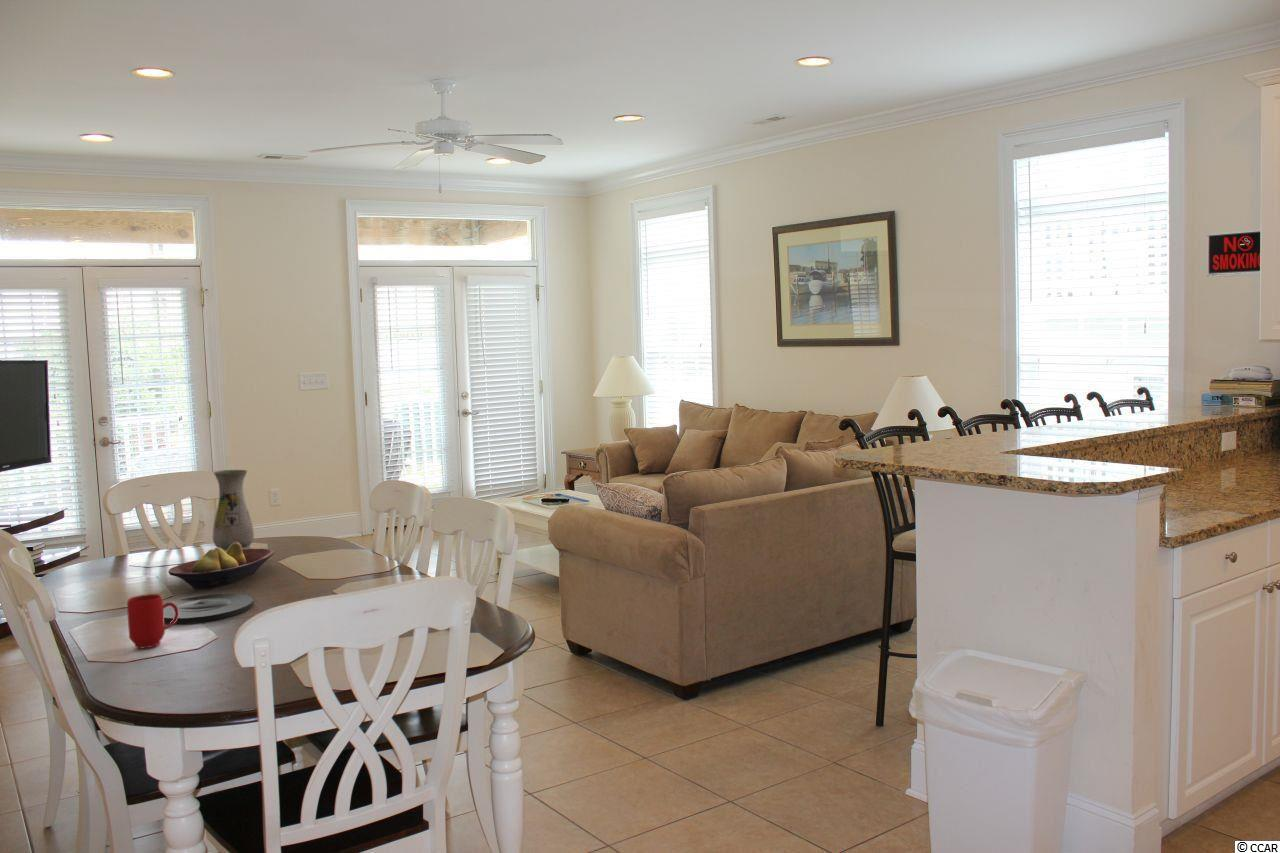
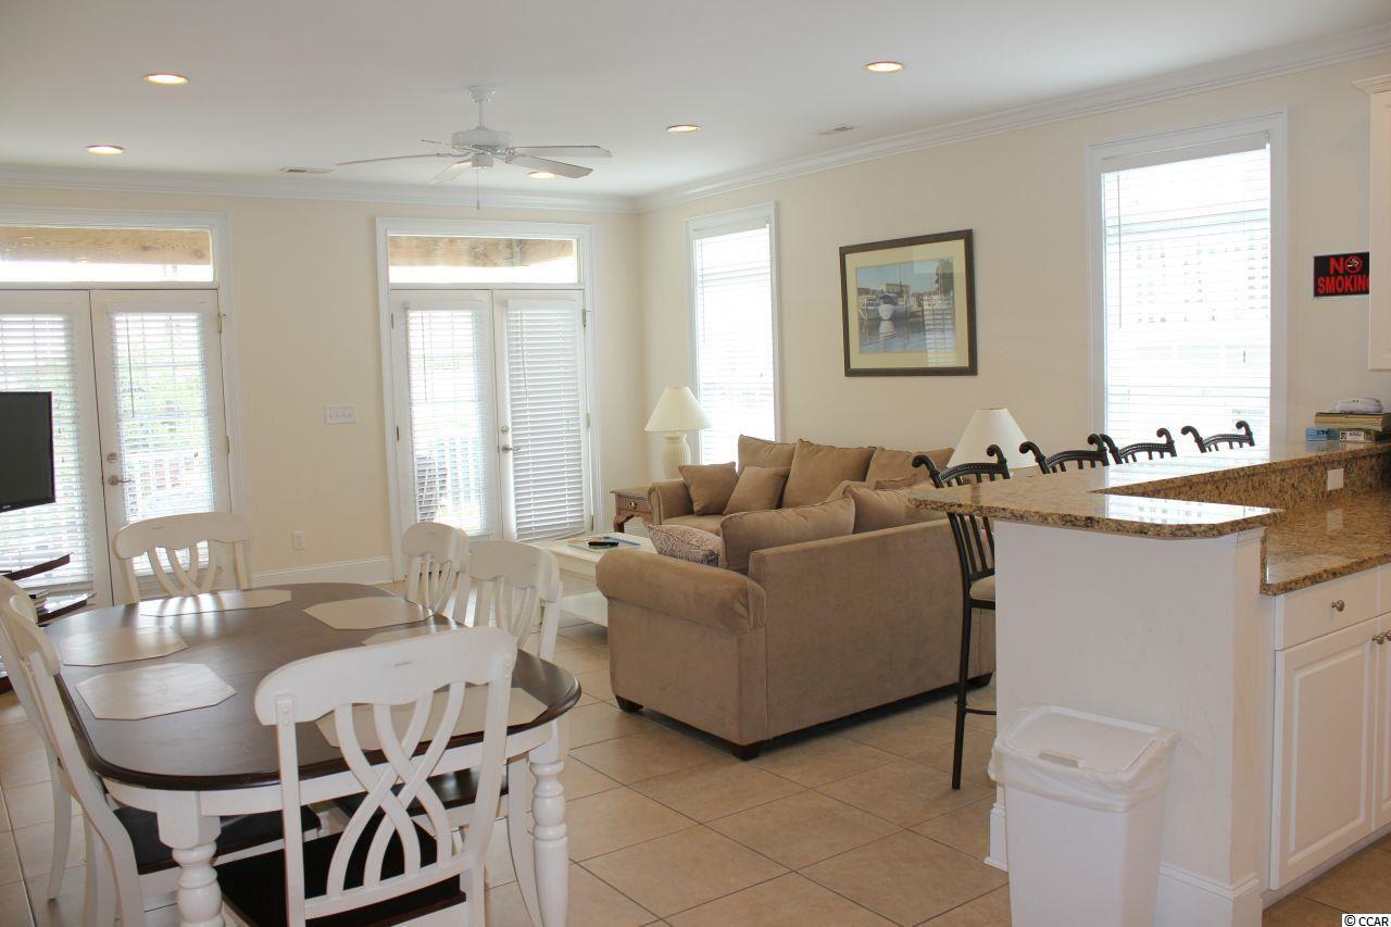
- vase (232, 513)
- mug (153, 620)
- fruit bowl (223, 562)
- plate (204, 604)
